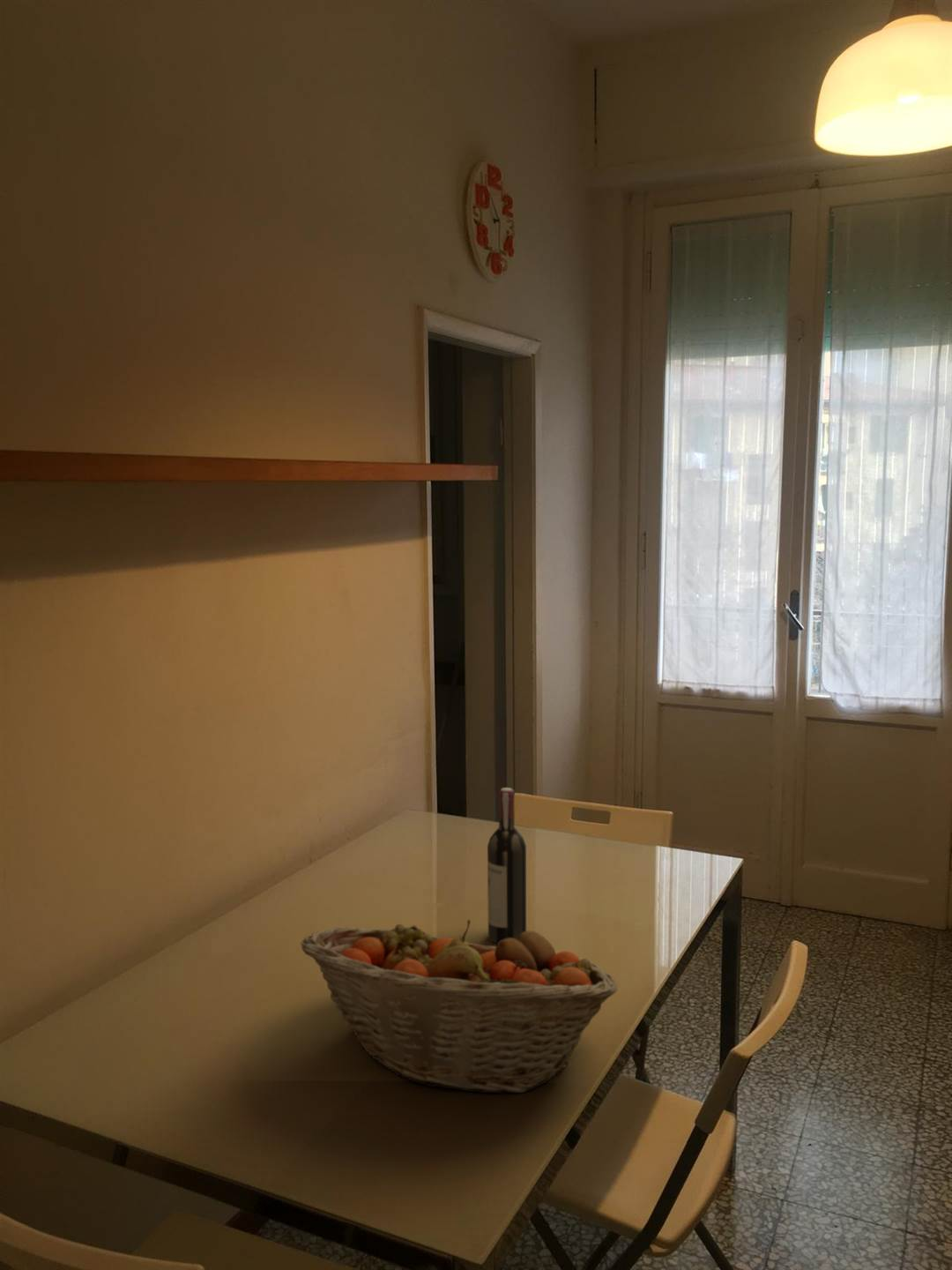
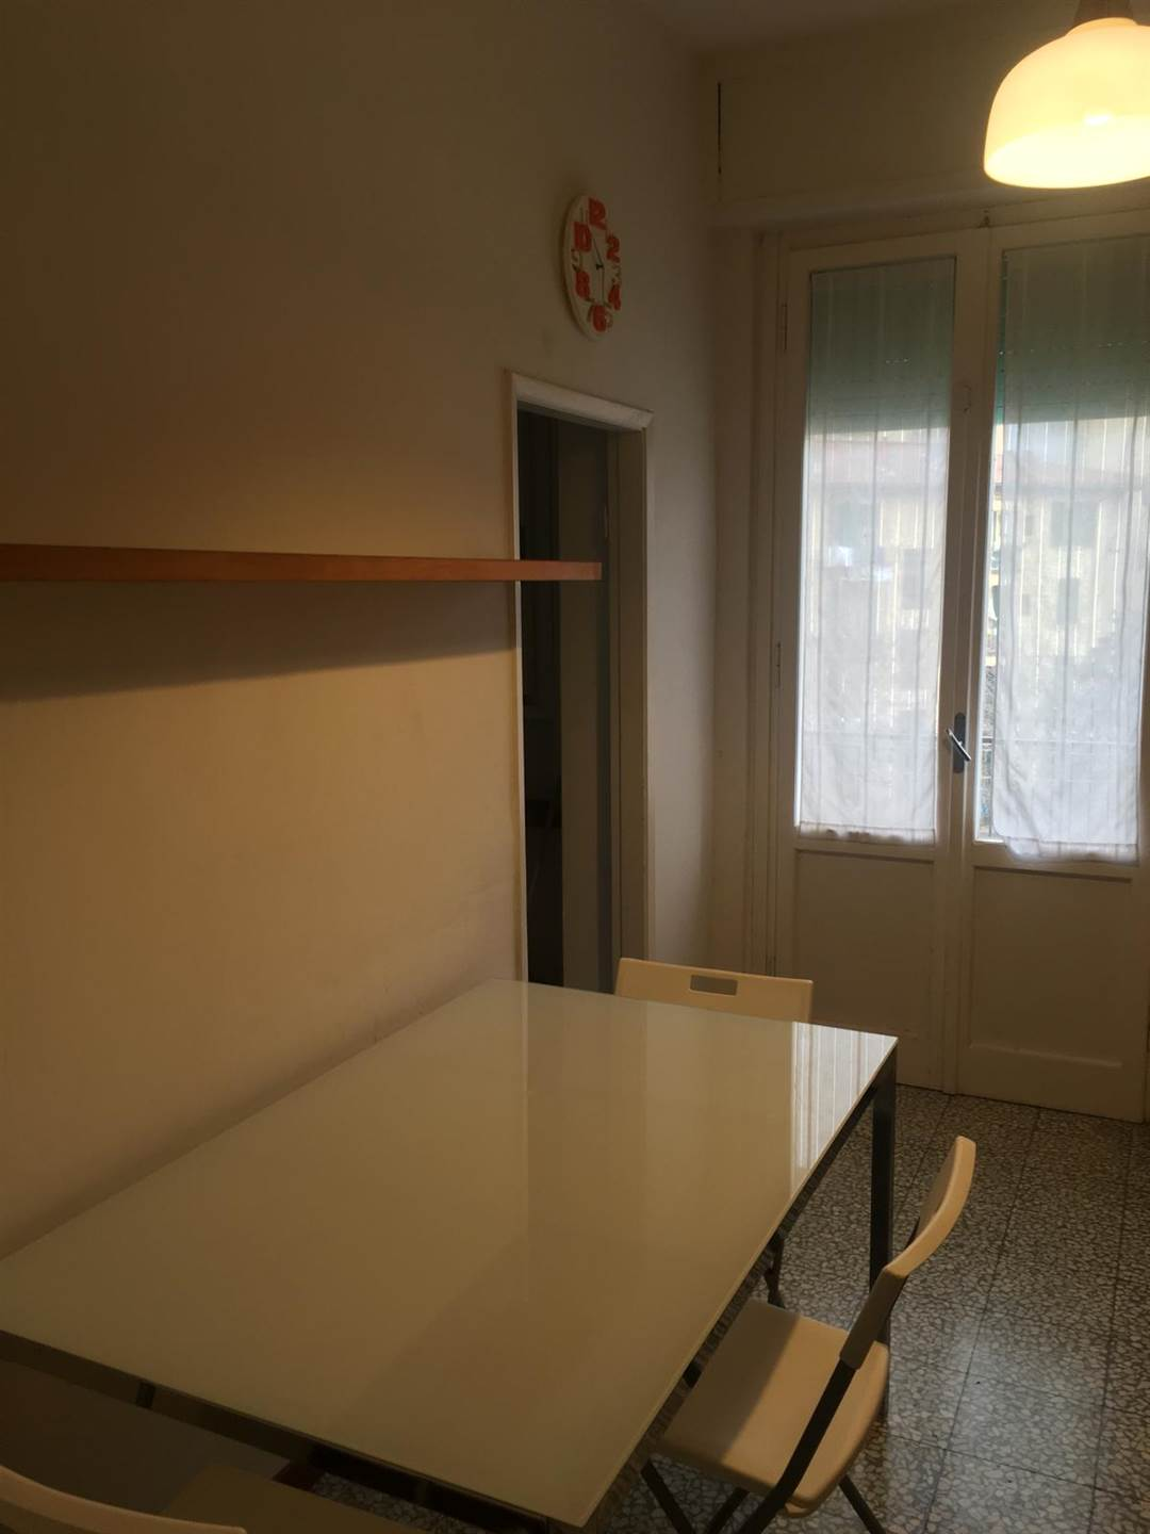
- fruit basket (456, 984)
- wine bottle (507, 863)
